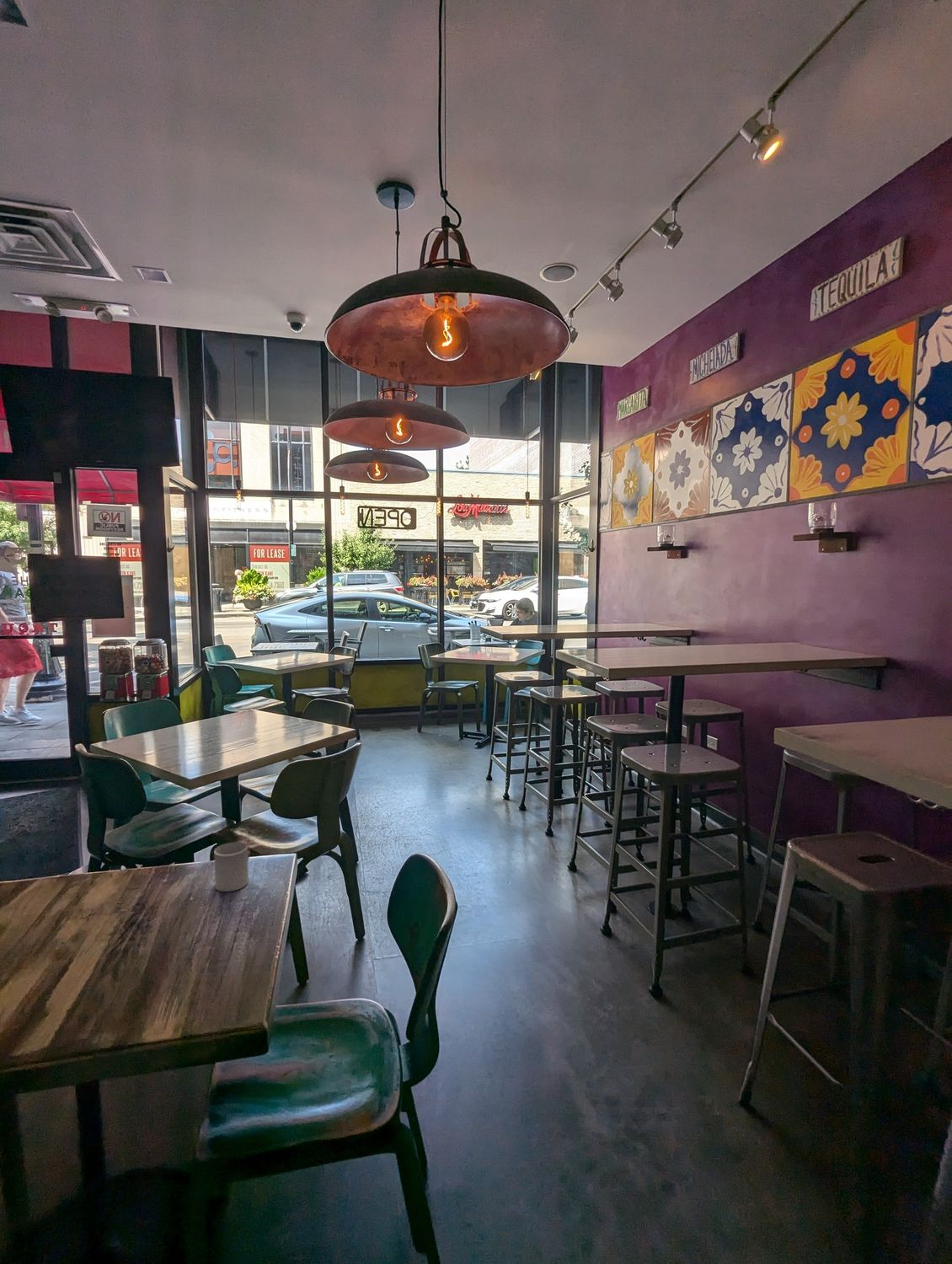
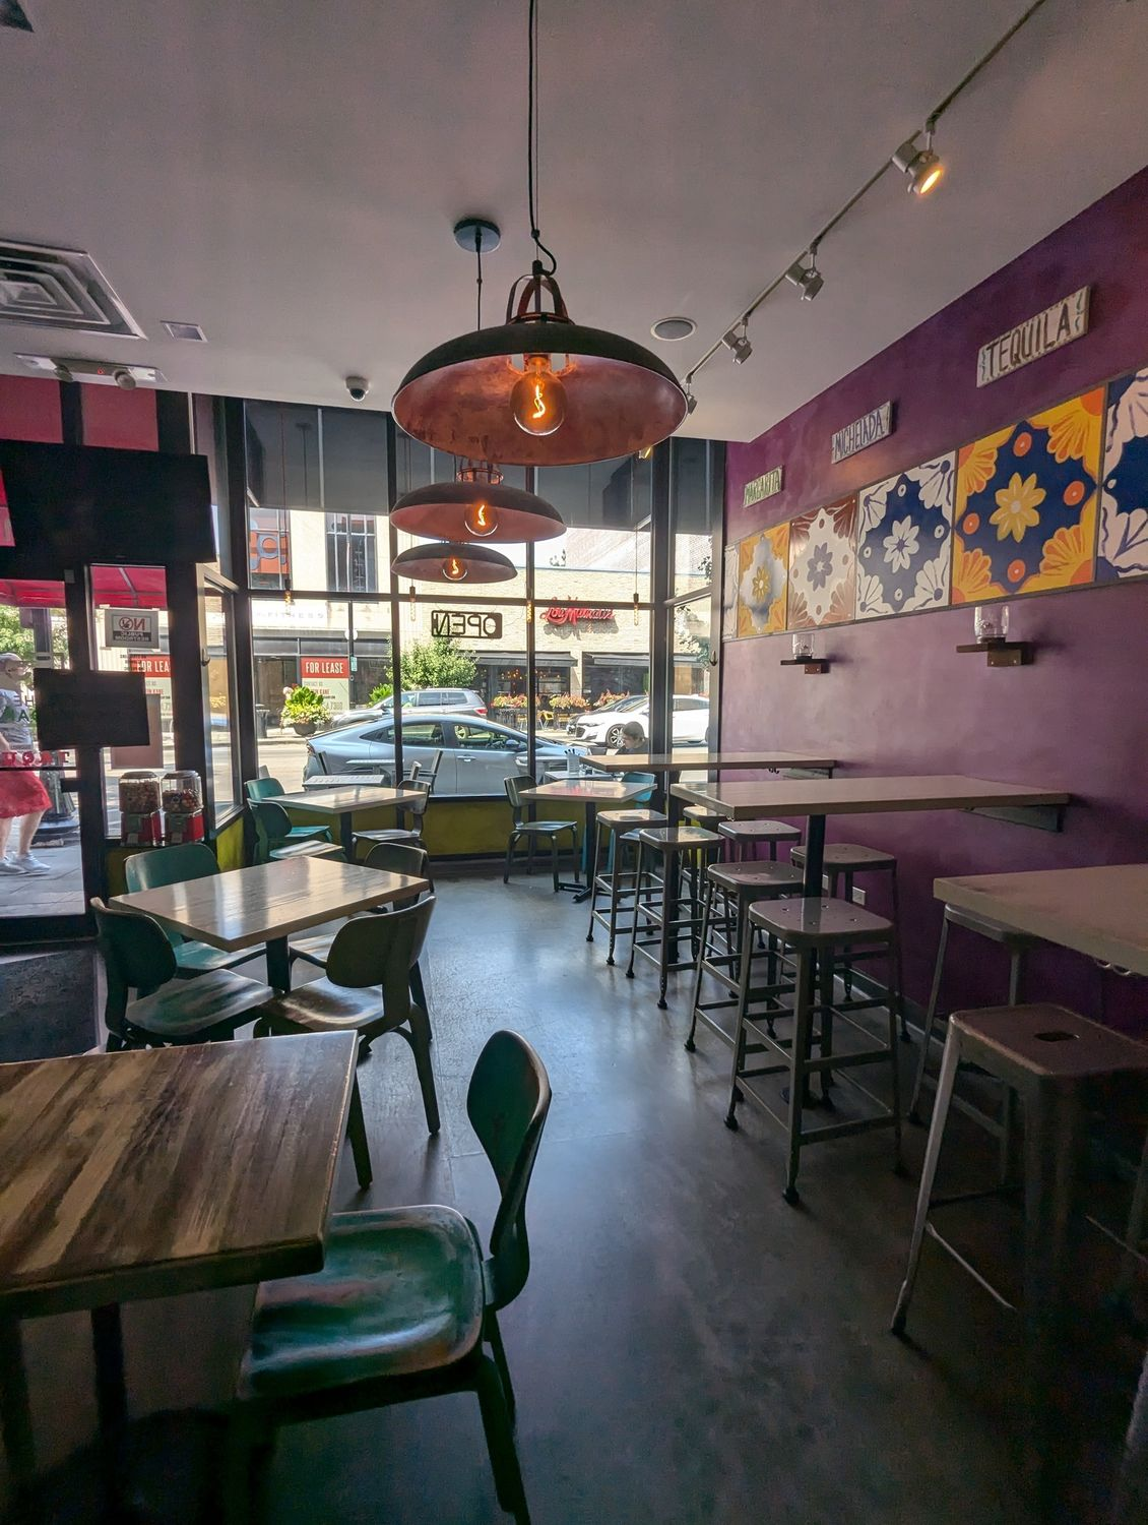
- cup (235, 863)
